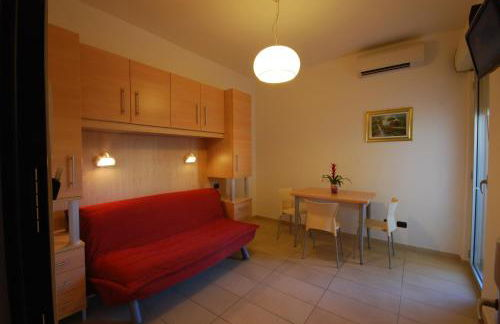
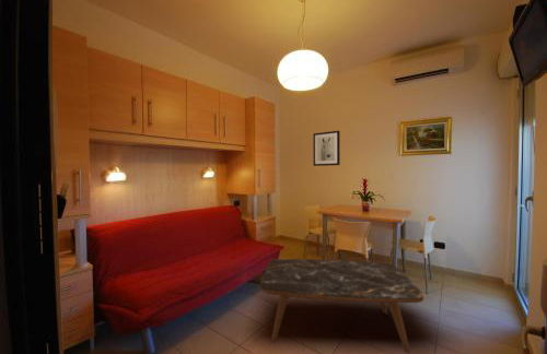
+ coffee table (334, 299)
+ wall art (326, 149)
